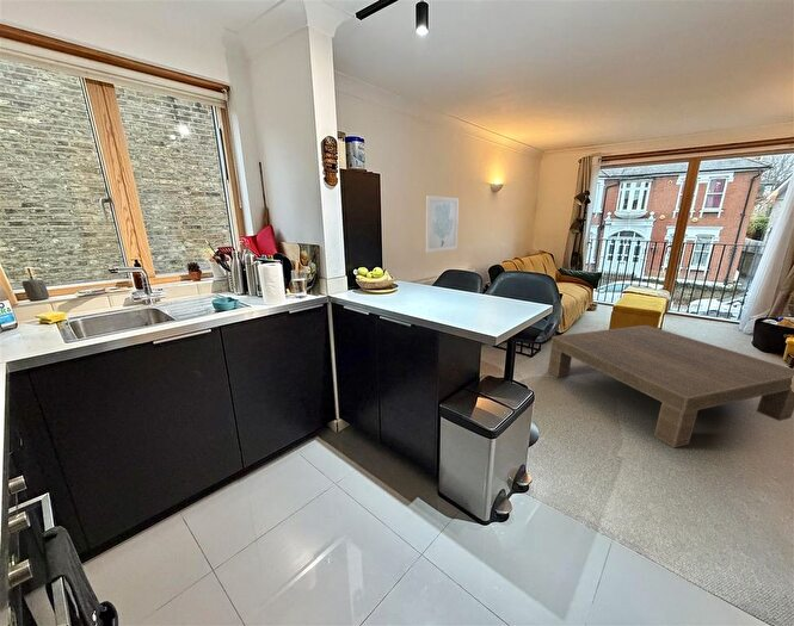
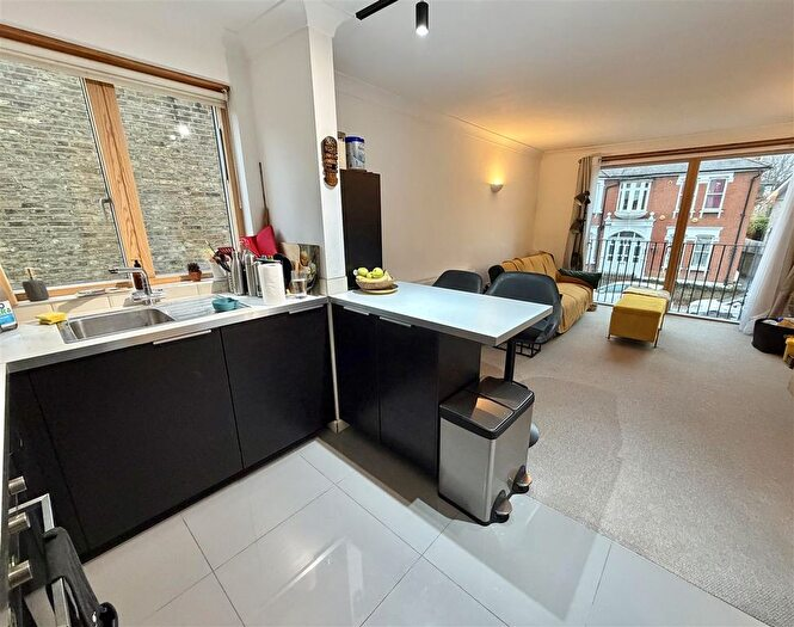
- wall art (442, 224)
- coffee table (657, 372)
